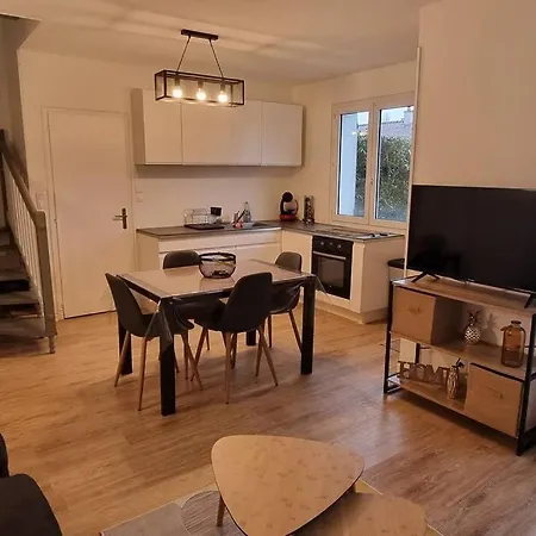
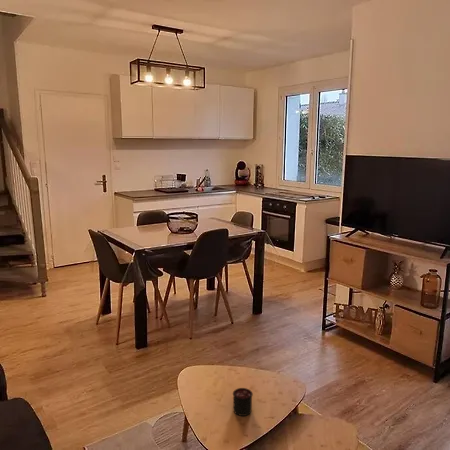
+ candle (242, 397)
